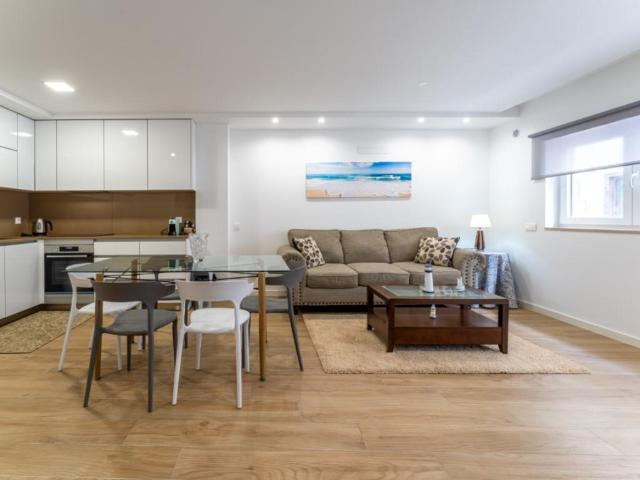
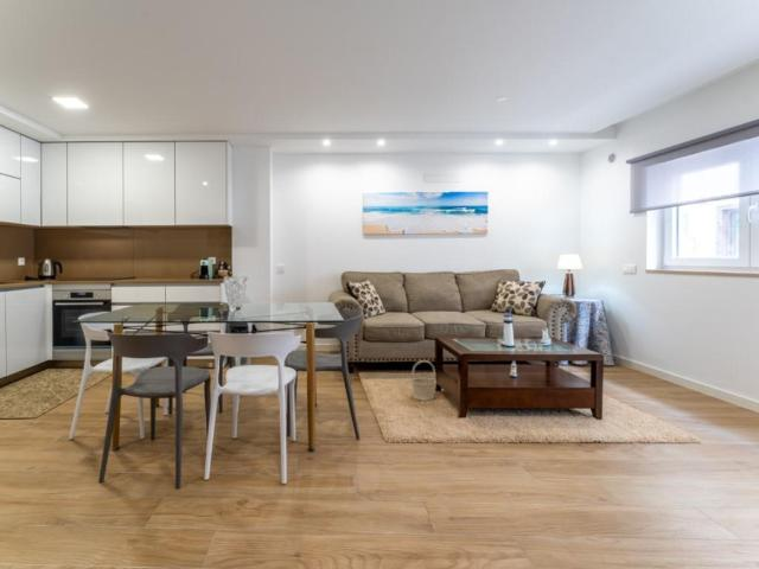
+ basket (423, 378)
